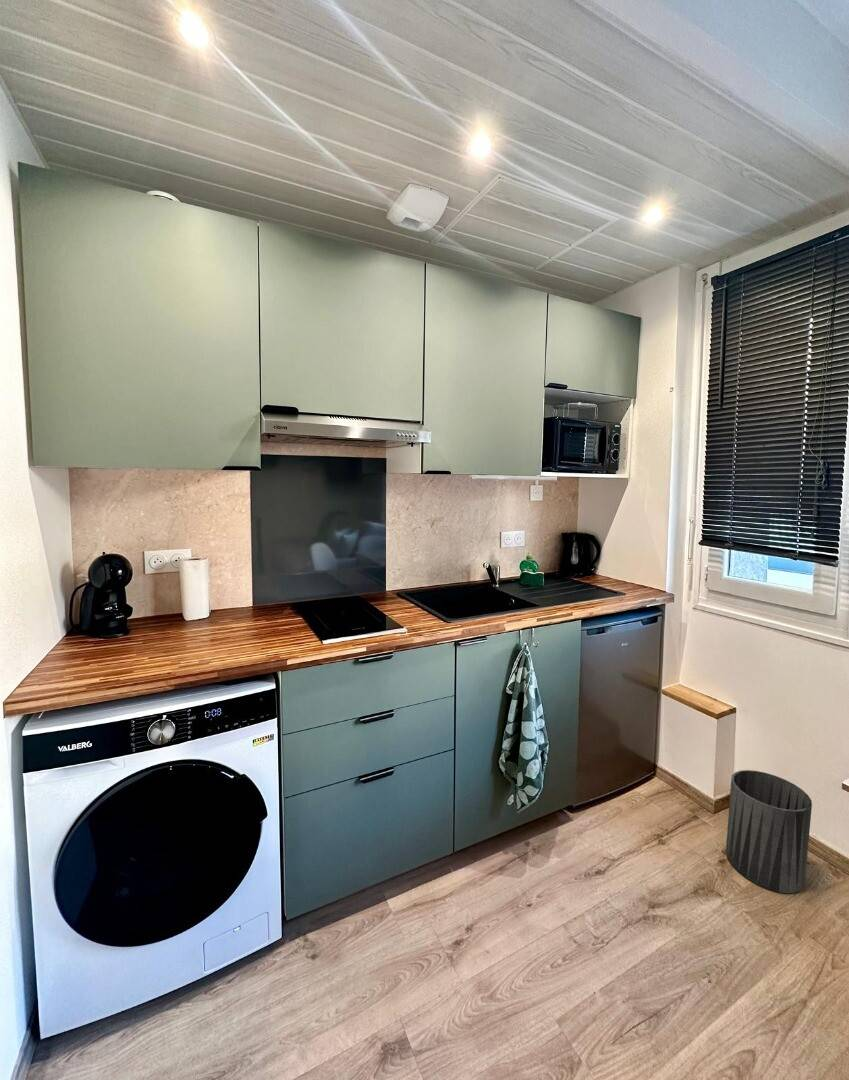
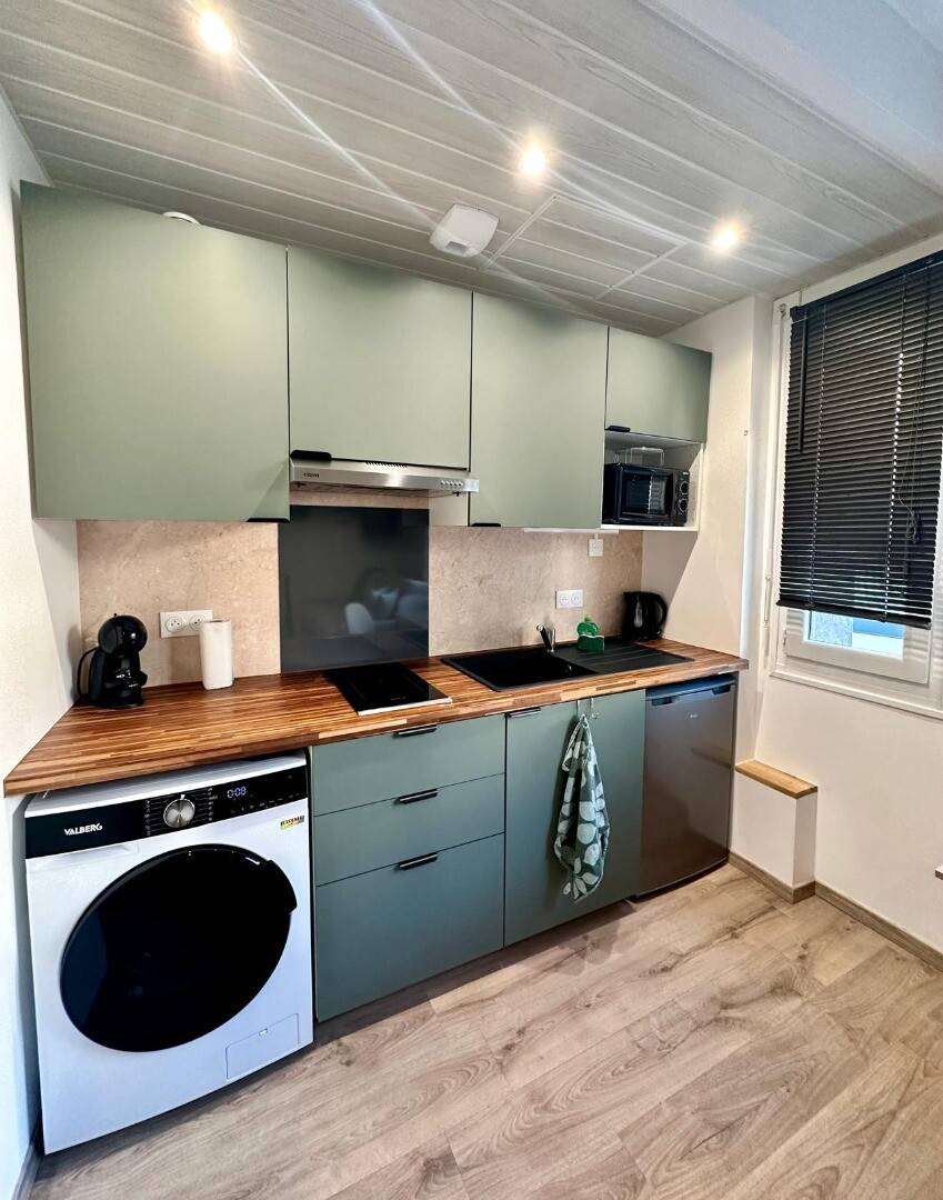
- trash can (766, 828)
